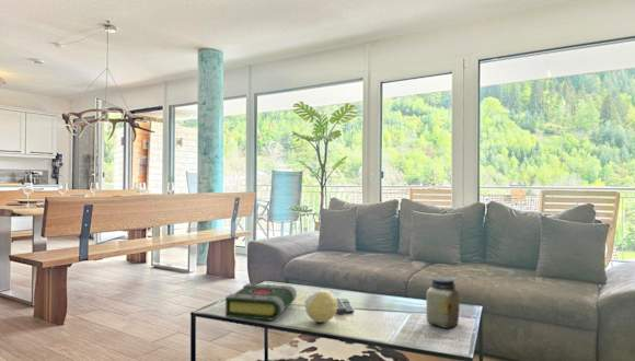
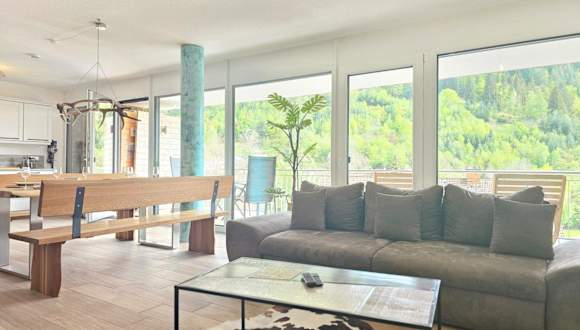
- jar (442, 301)
- decorative ball (321, 305)
- book (262, 300)
